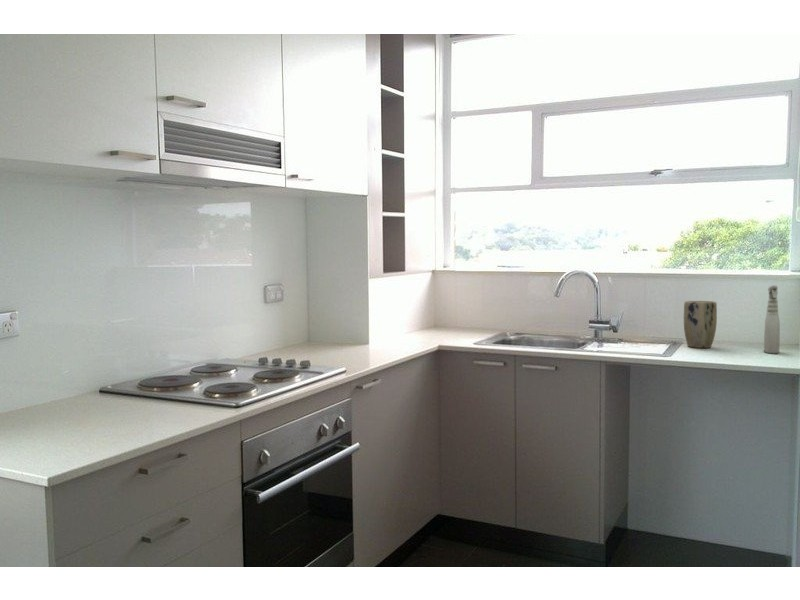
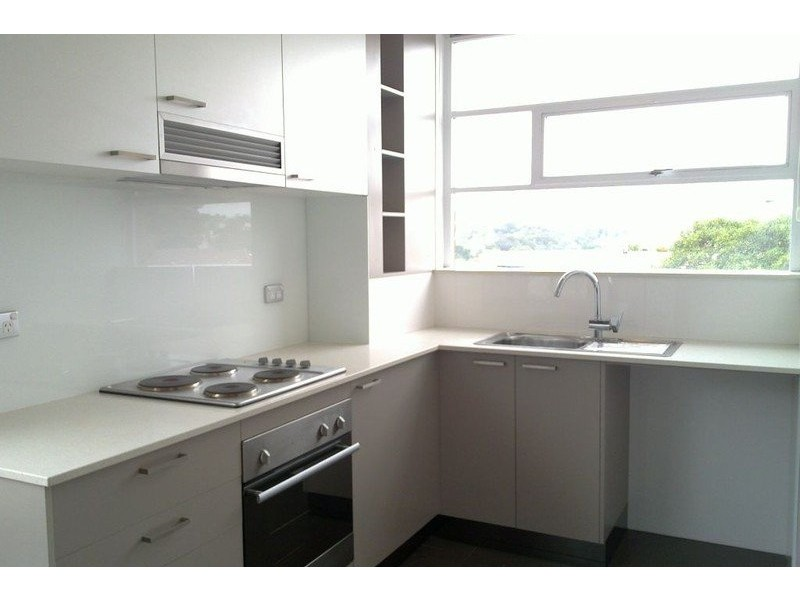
- spray bottle (772, 318)
- plant pot (699, 324)
